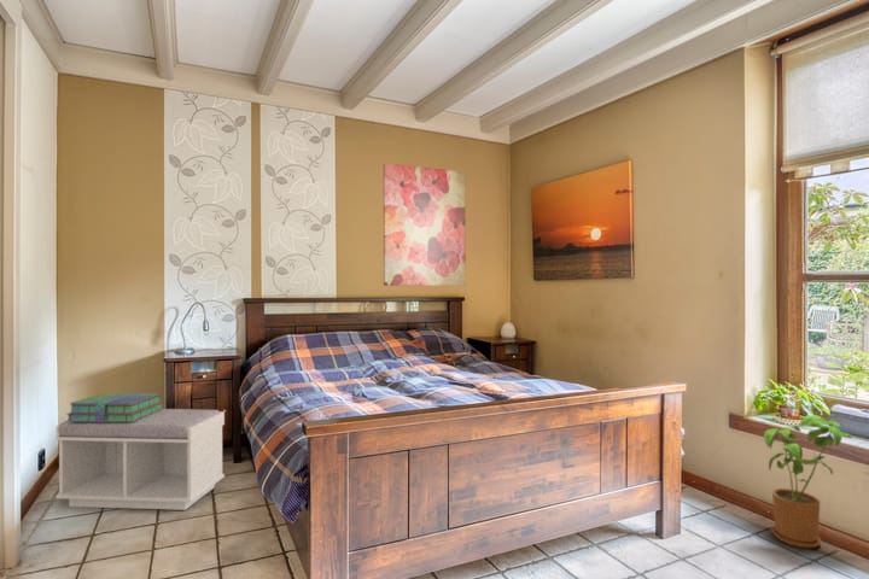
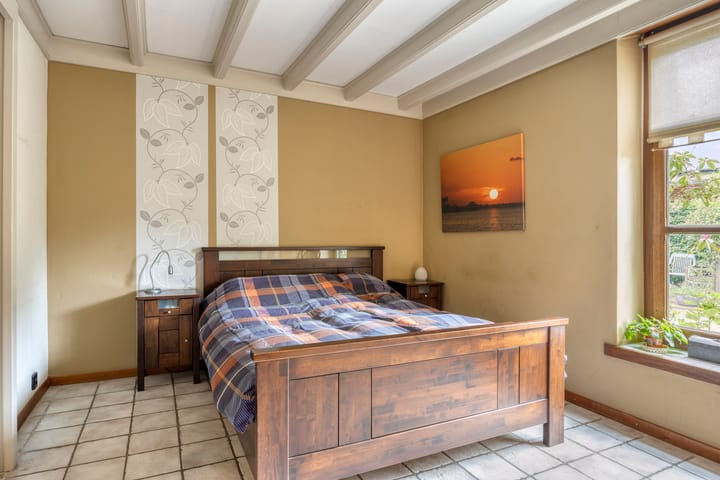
- wall art (425, 226)
- stack of books (117, 405)
- house plant (797, 479)
- bench (144, 455)
